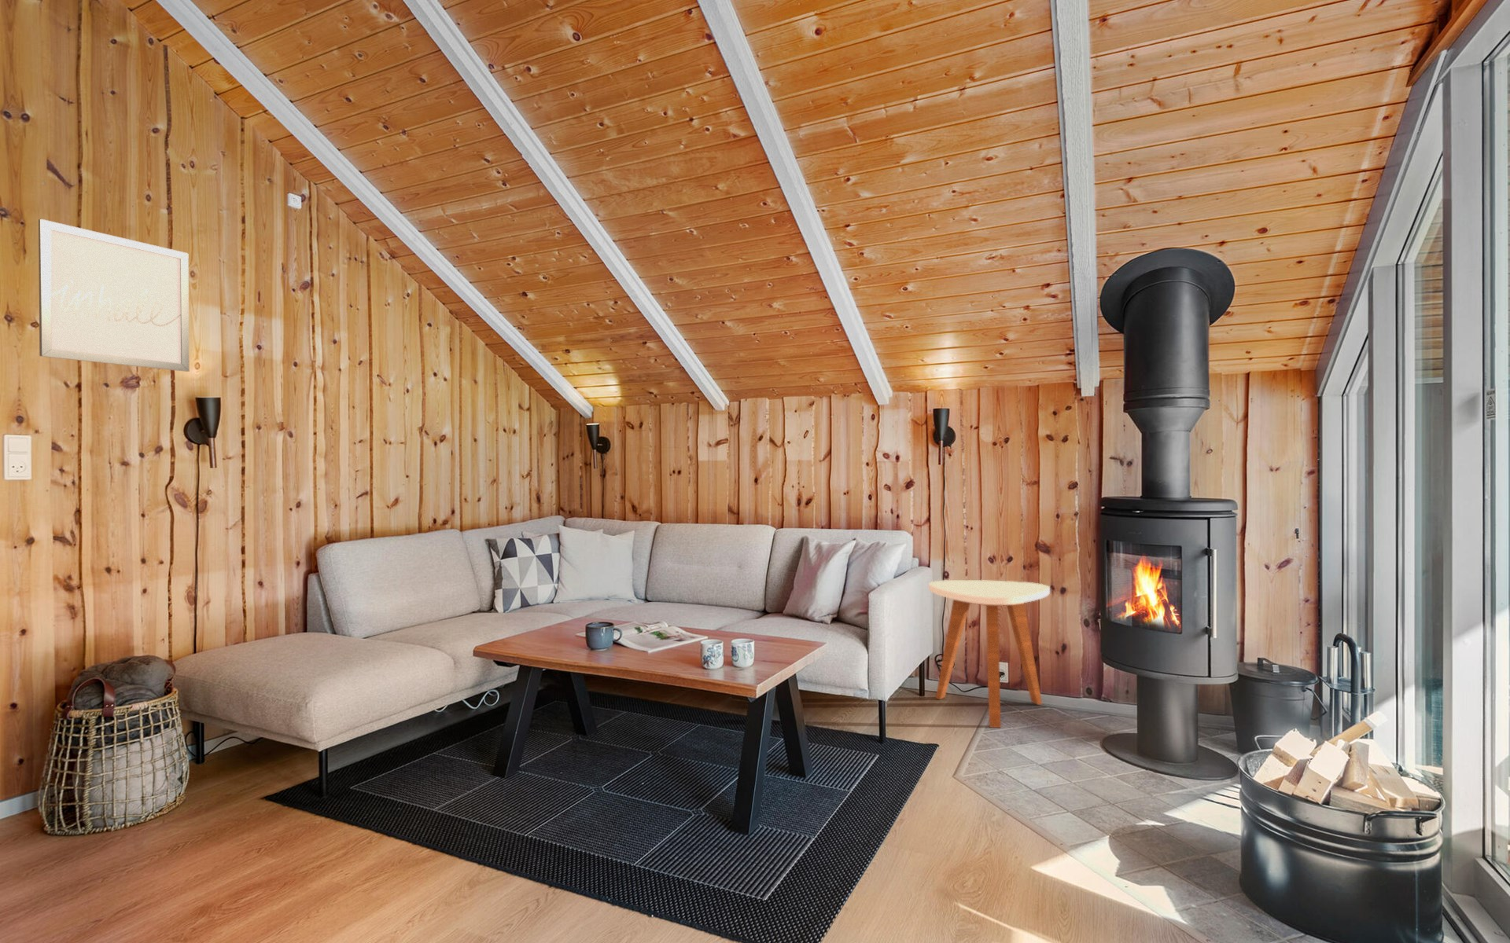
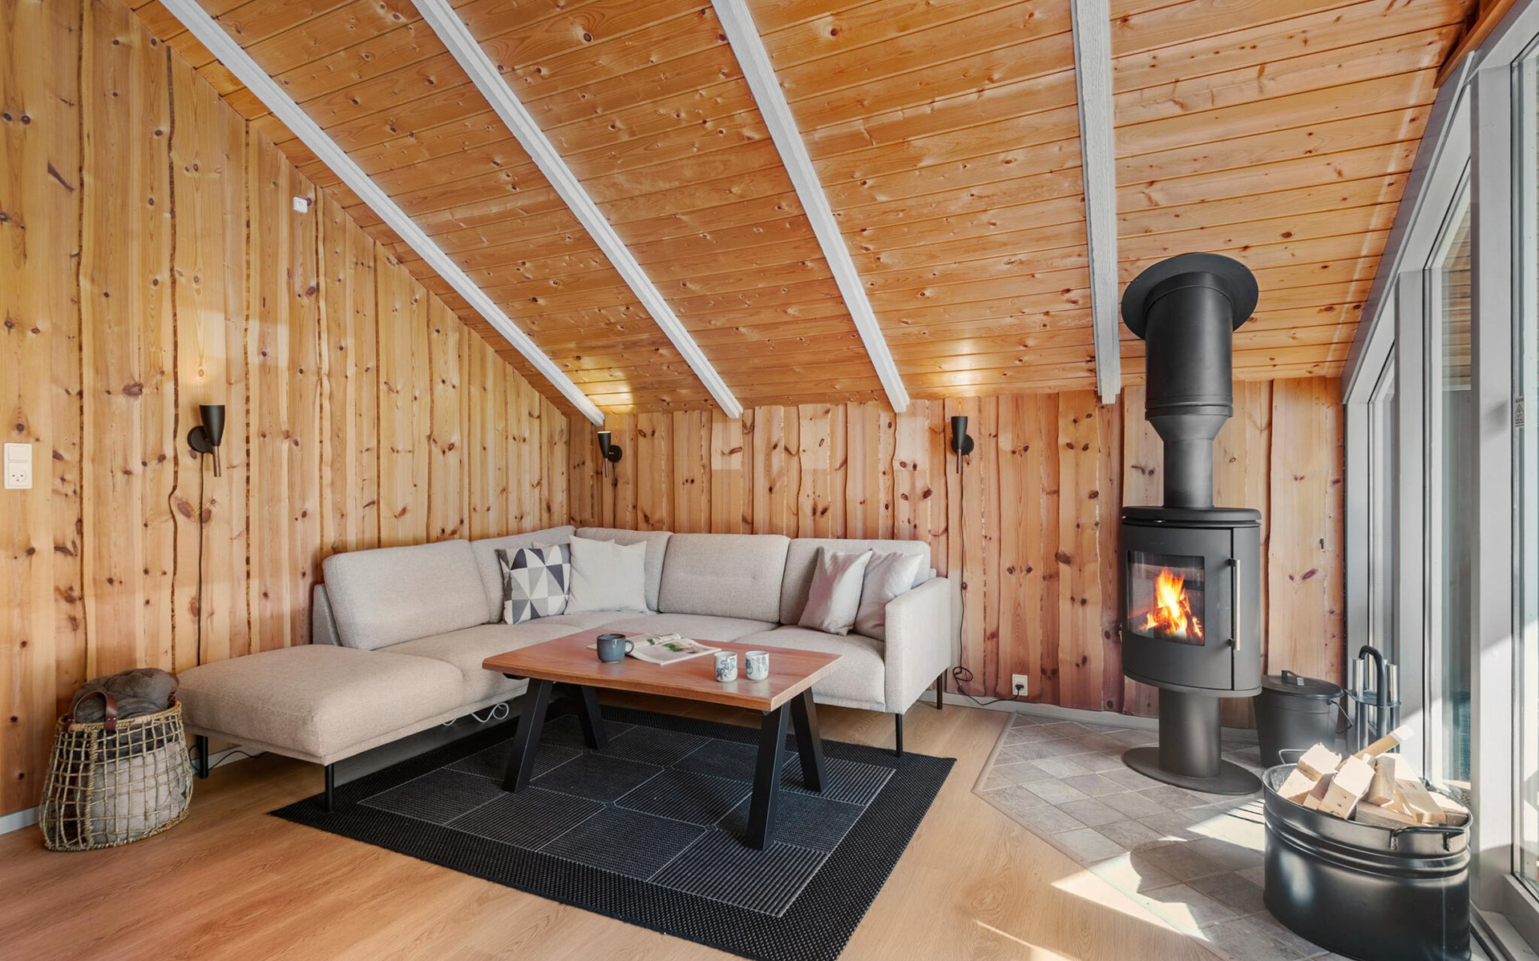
- side table (987, 649)
- wall art (118, 301)
